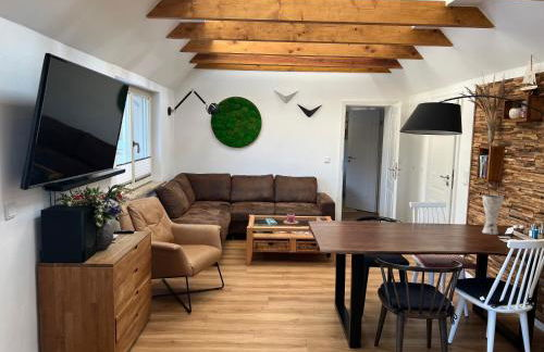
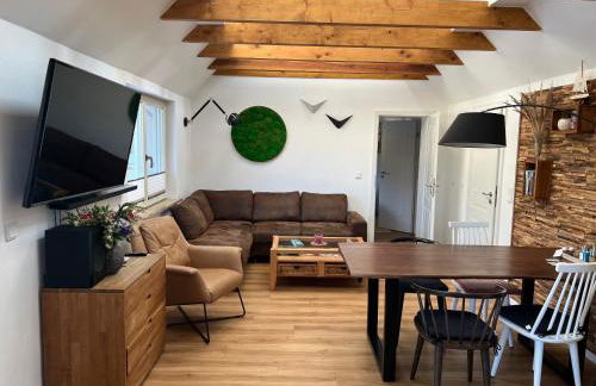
- vase (491, 214)
